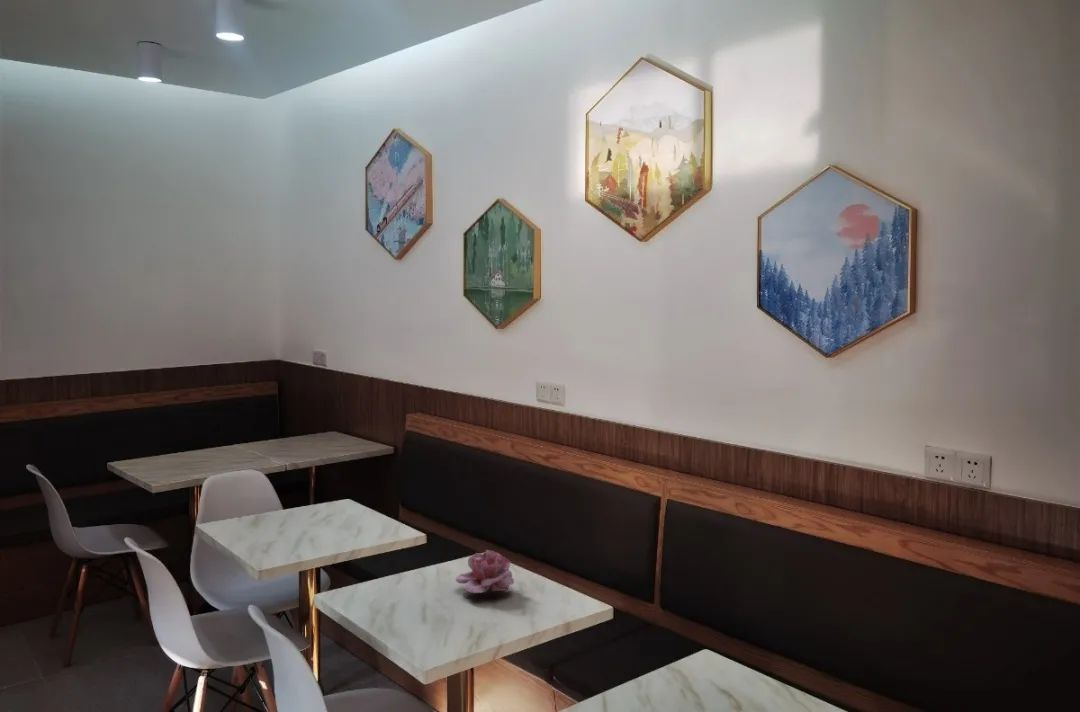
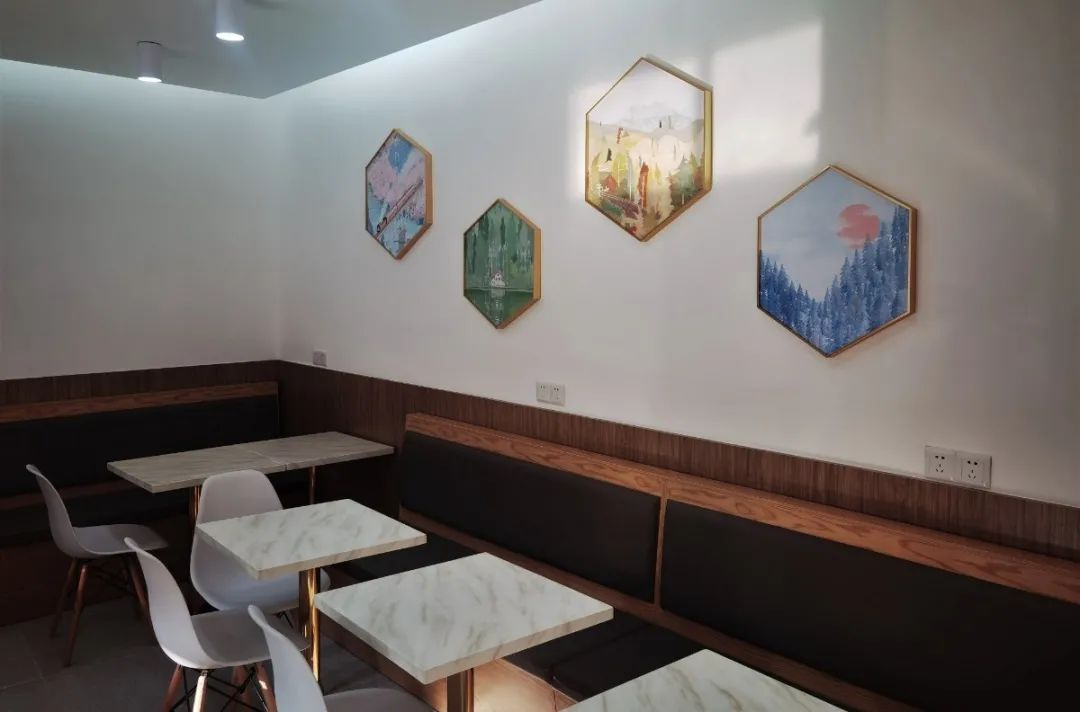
- flower (487, 573)
